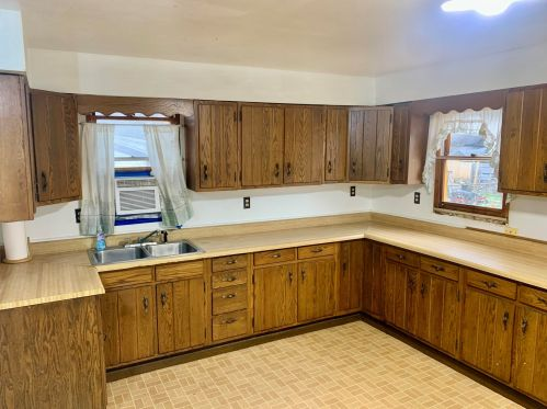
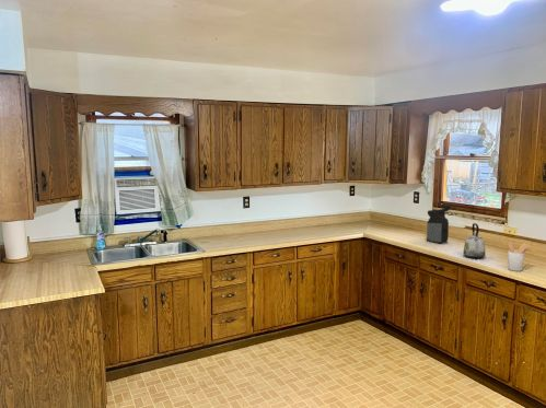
+ kettle (474, 240)
+ coffee maker (439, 223)
+ utensil holder (519, 256)
